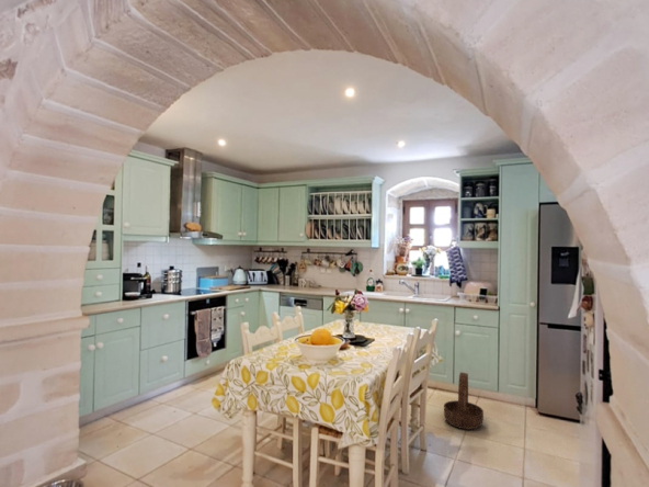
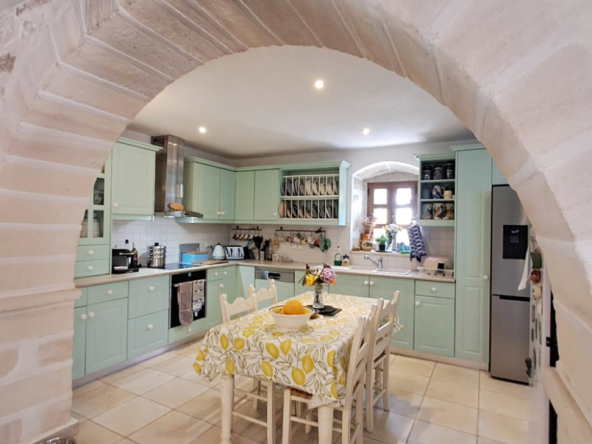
- basket (463, 398)
